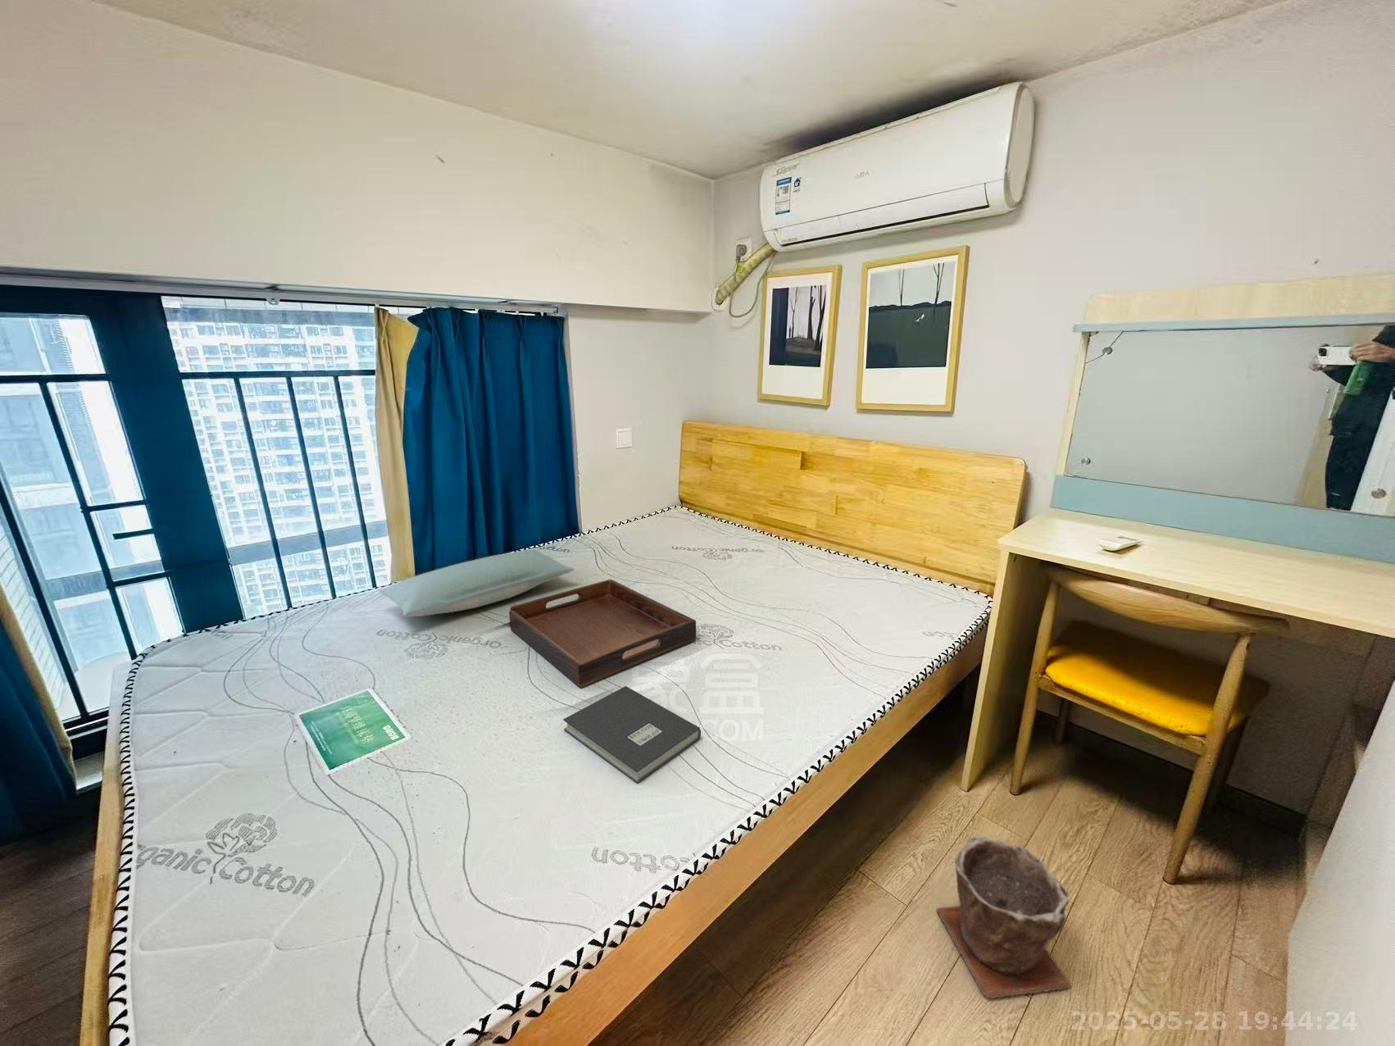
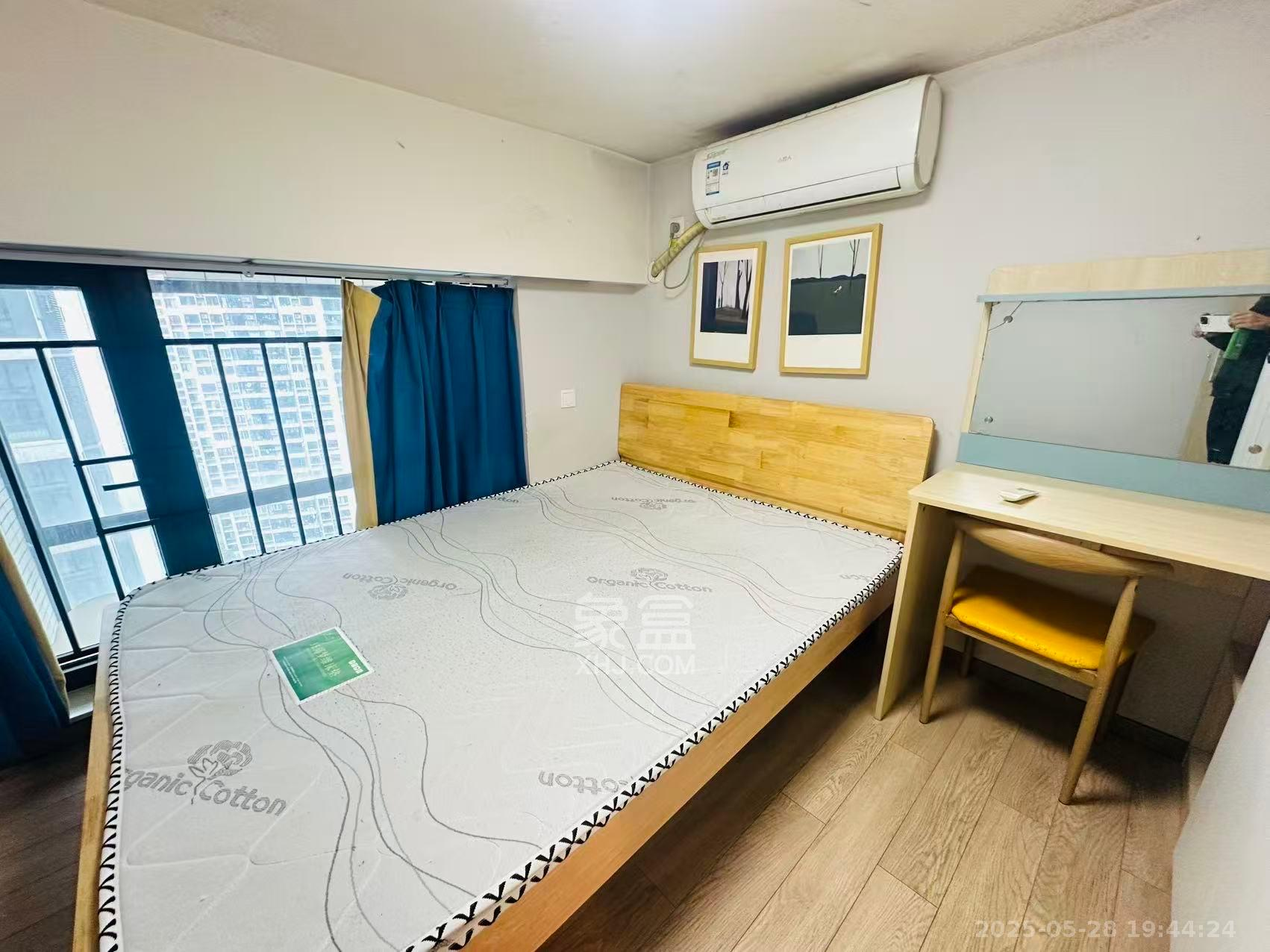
- pillow (481, 579)
- plant pot (1006, 910)
- book (632, 728)
- serving tray (599, 623)
